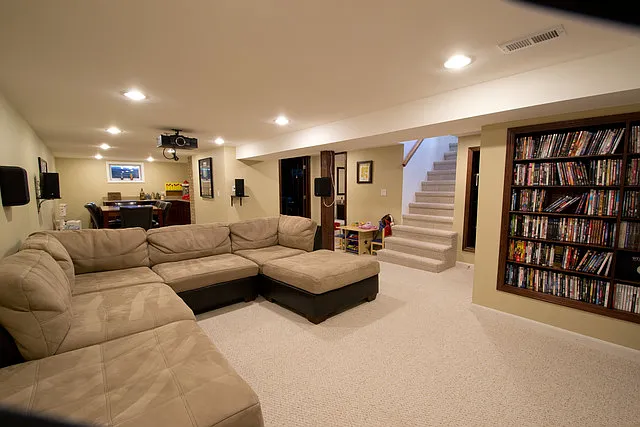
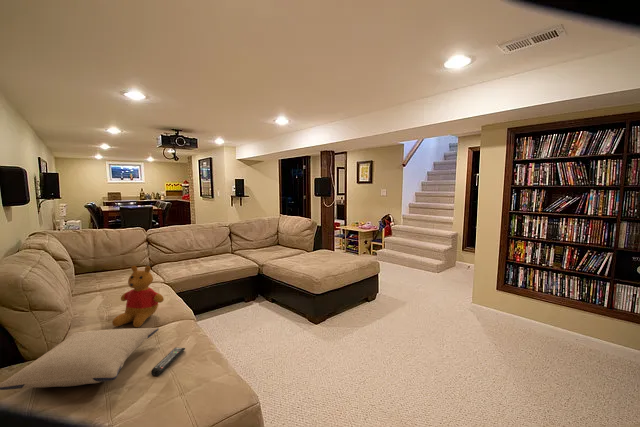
+ remote control (169, 359)
+ teddy bear (136, 294)
+ pillow (91, 354)
